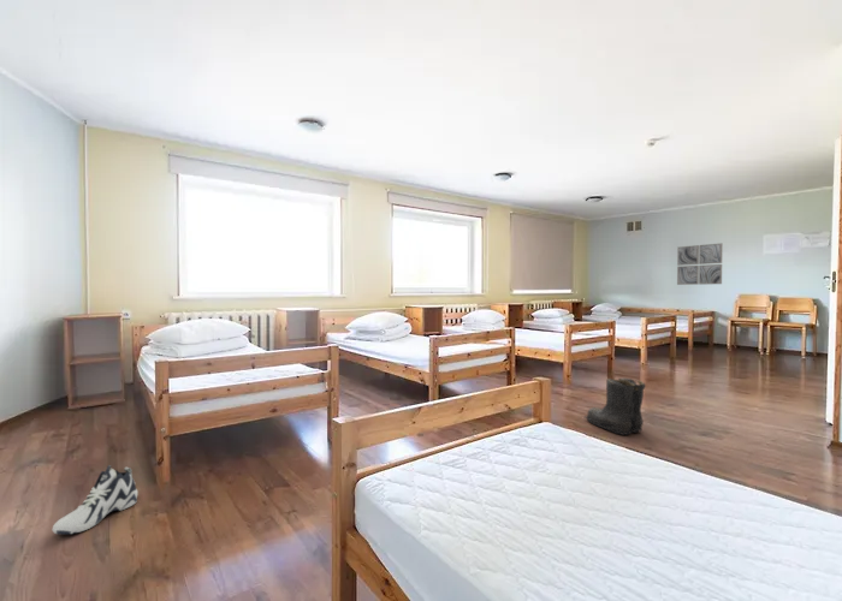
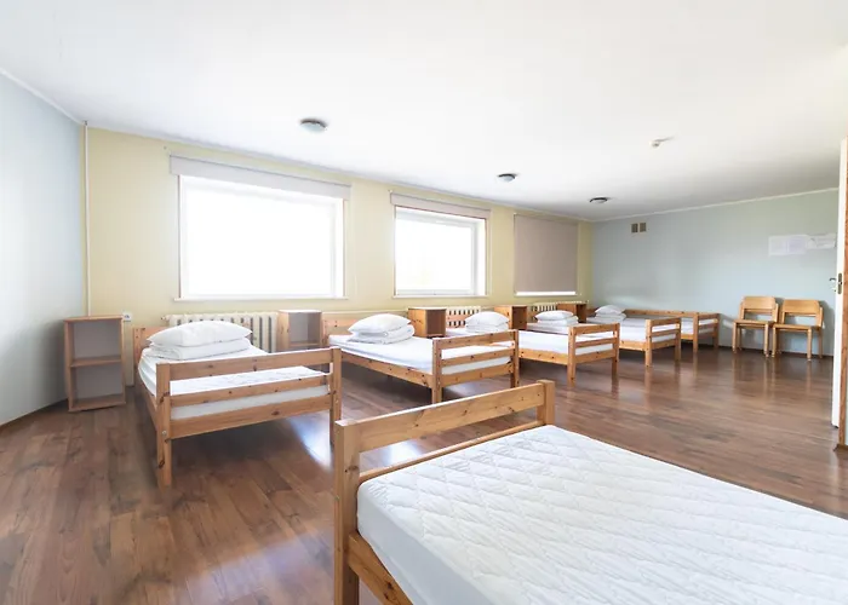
- wall art (699, 263)
- boots (615, 401)
- sneaker (97, 493)
